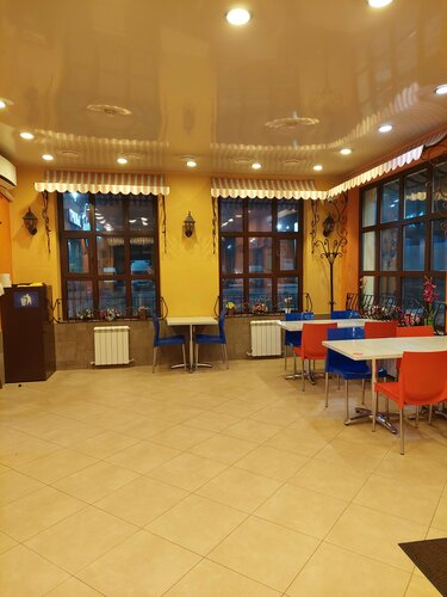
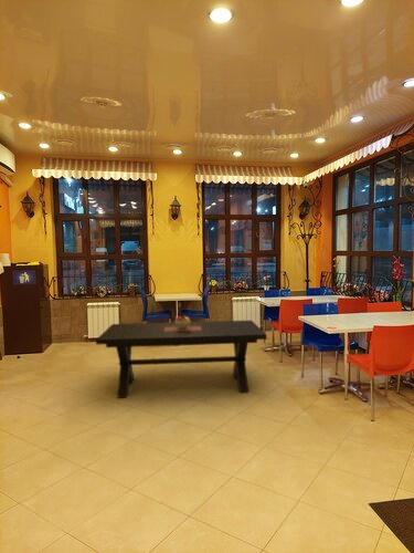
+ dining table (182, 344)
